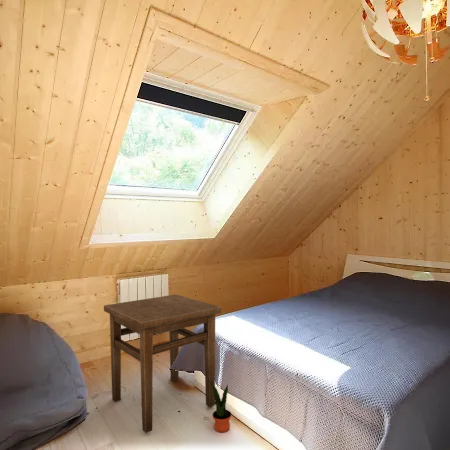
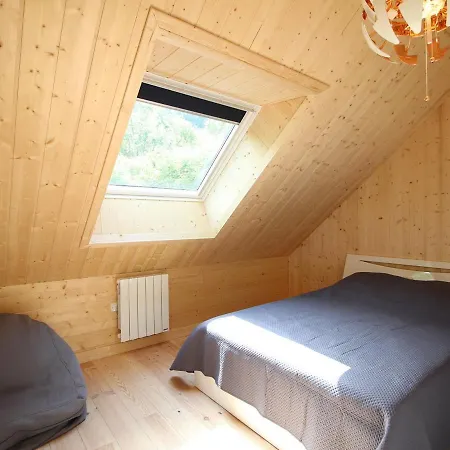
- potted plant (218, 404)
- side table (160, 352)
